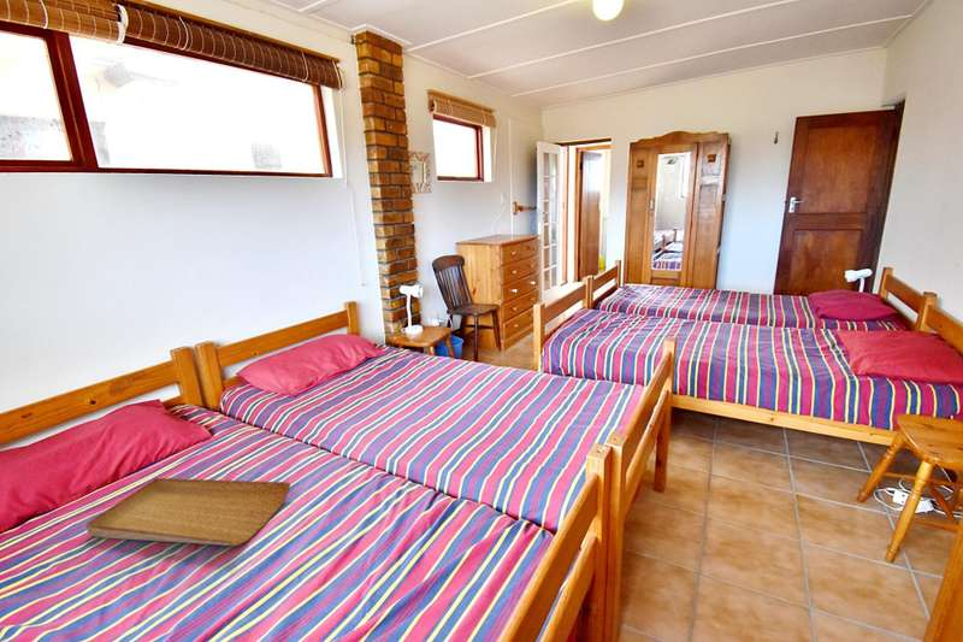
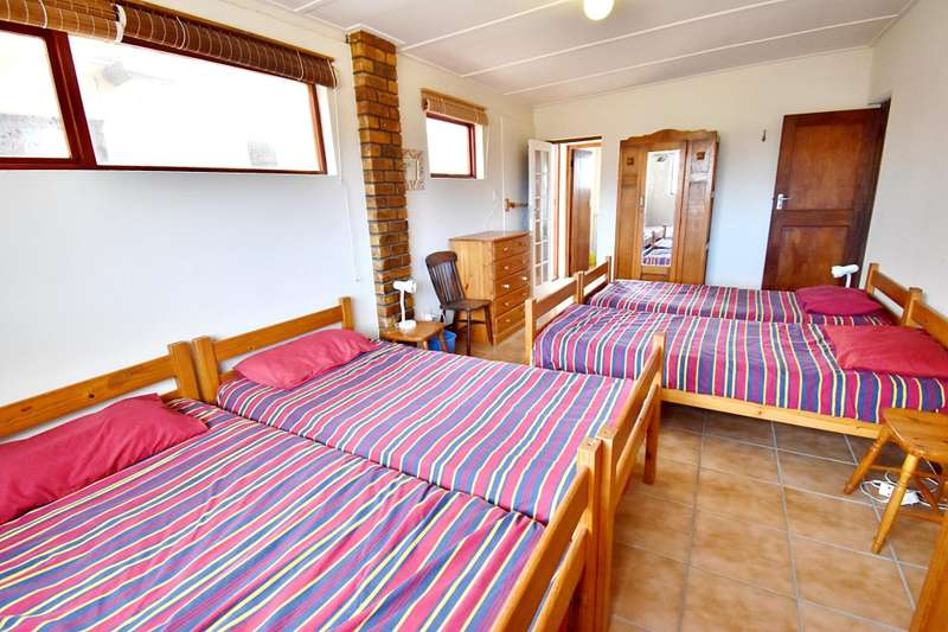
- tray (191, 510)
